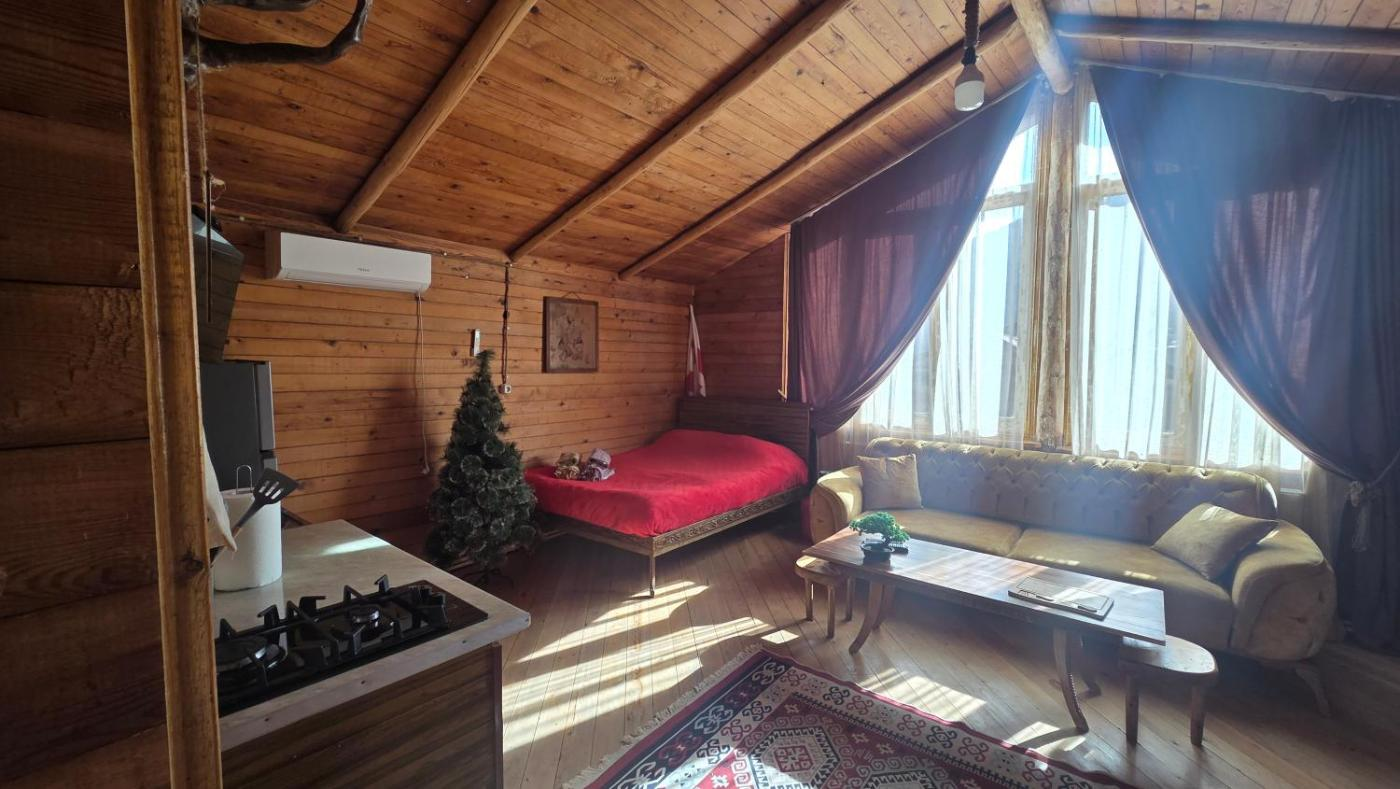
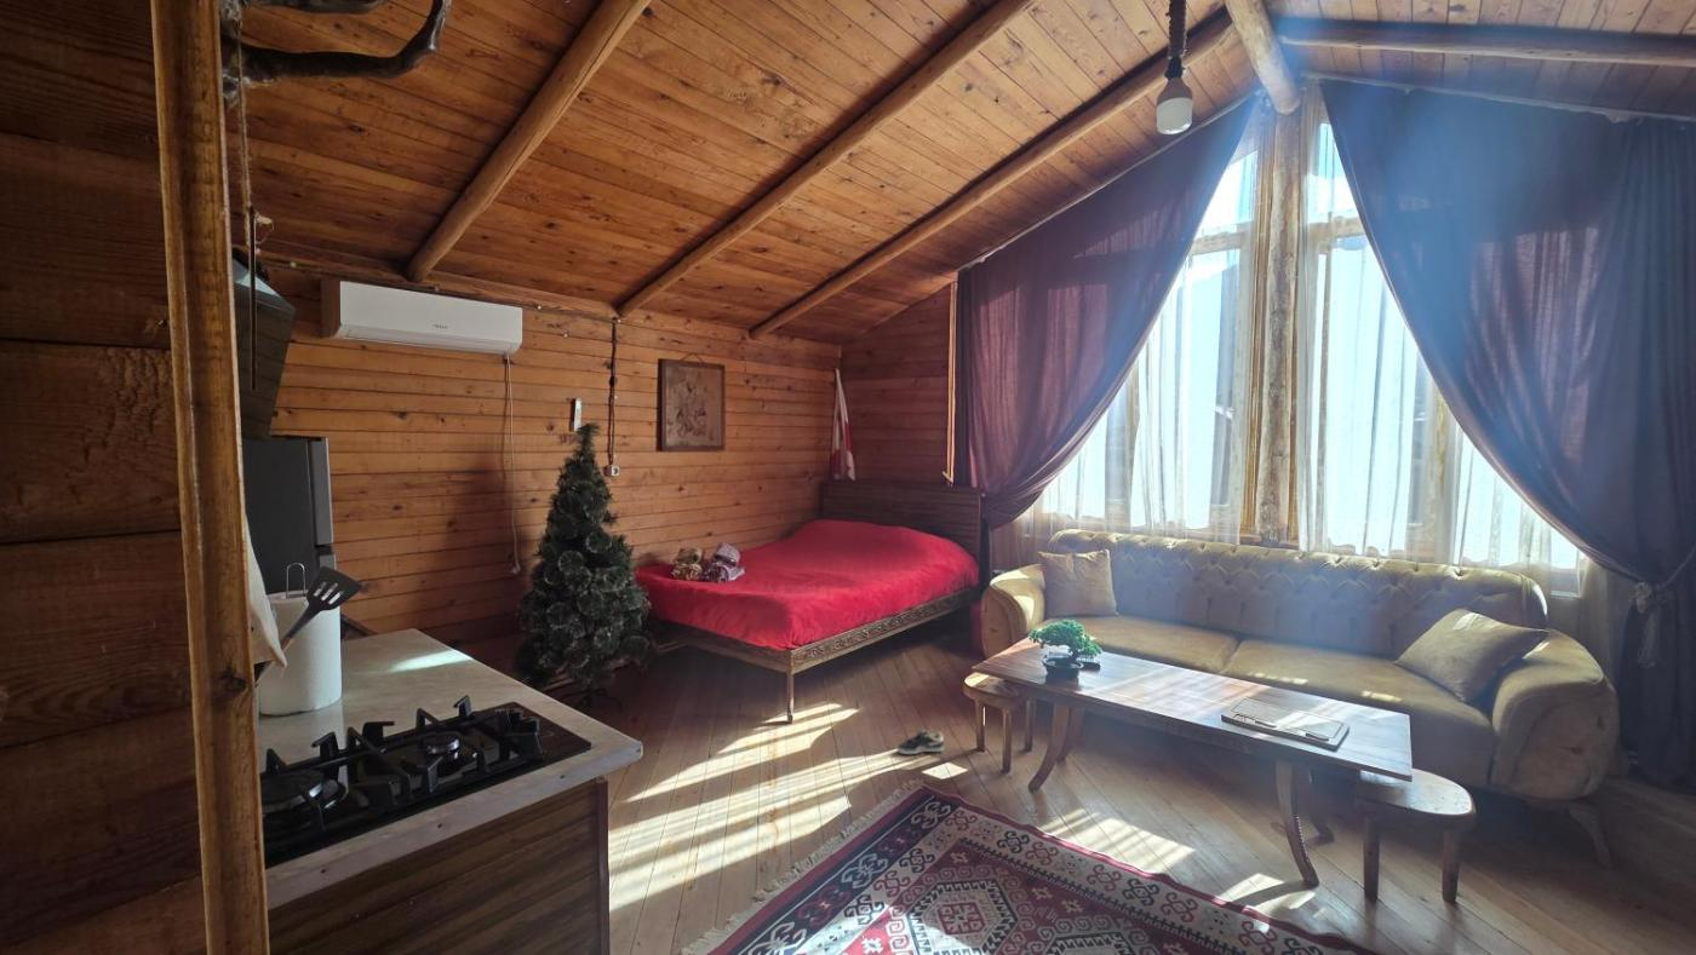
+ sneaker (919, 741)
